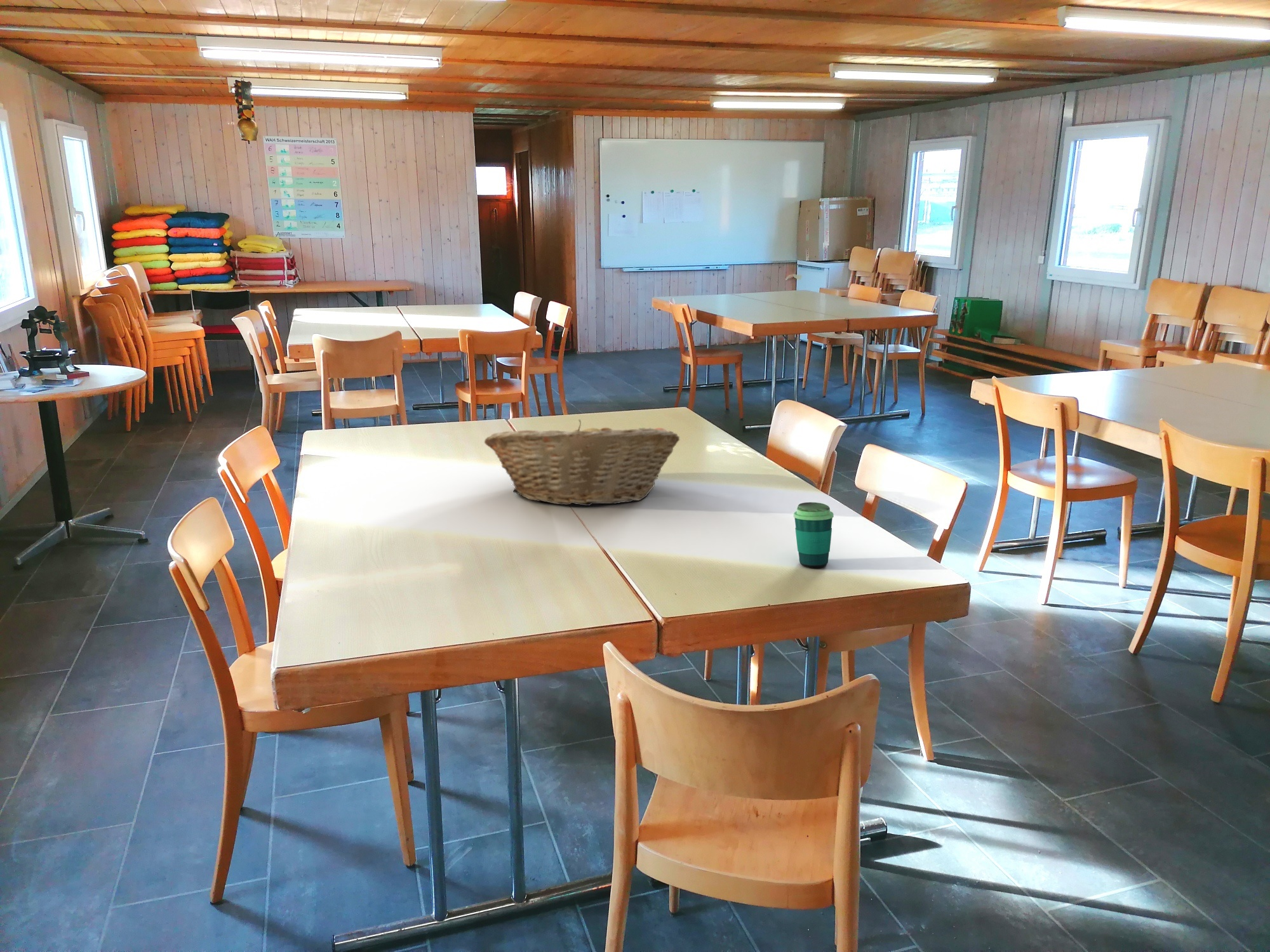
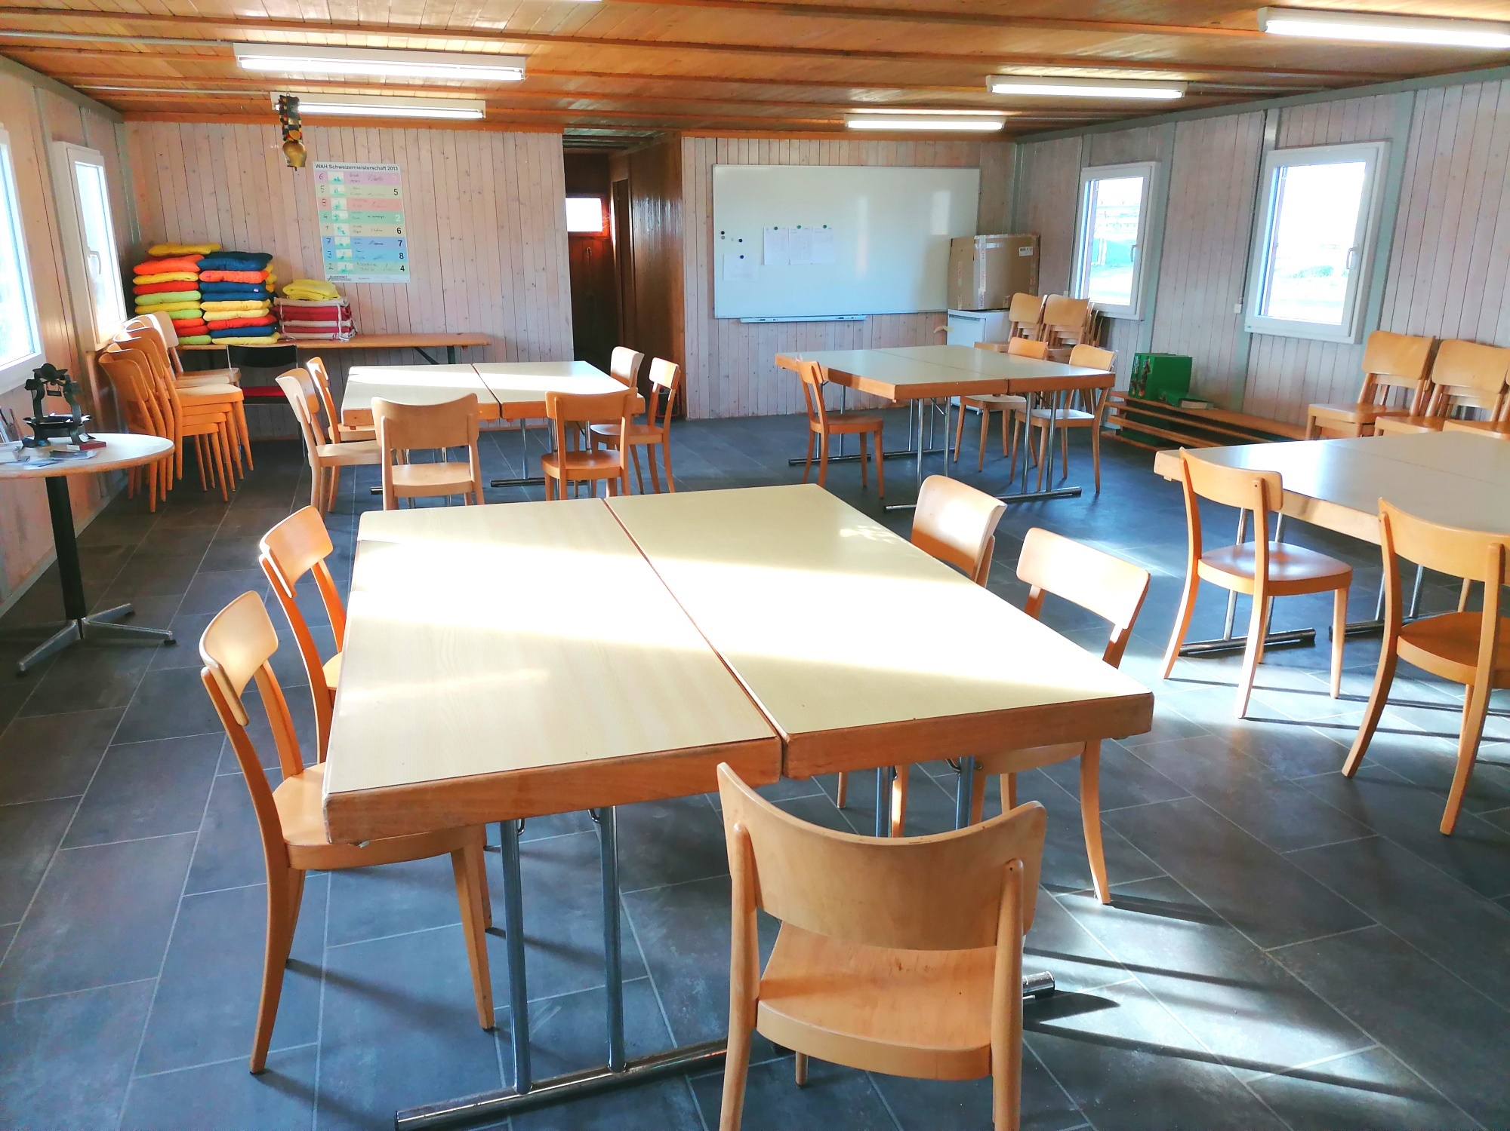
- cup (812, 534)
- fruit basket (582, 454)
